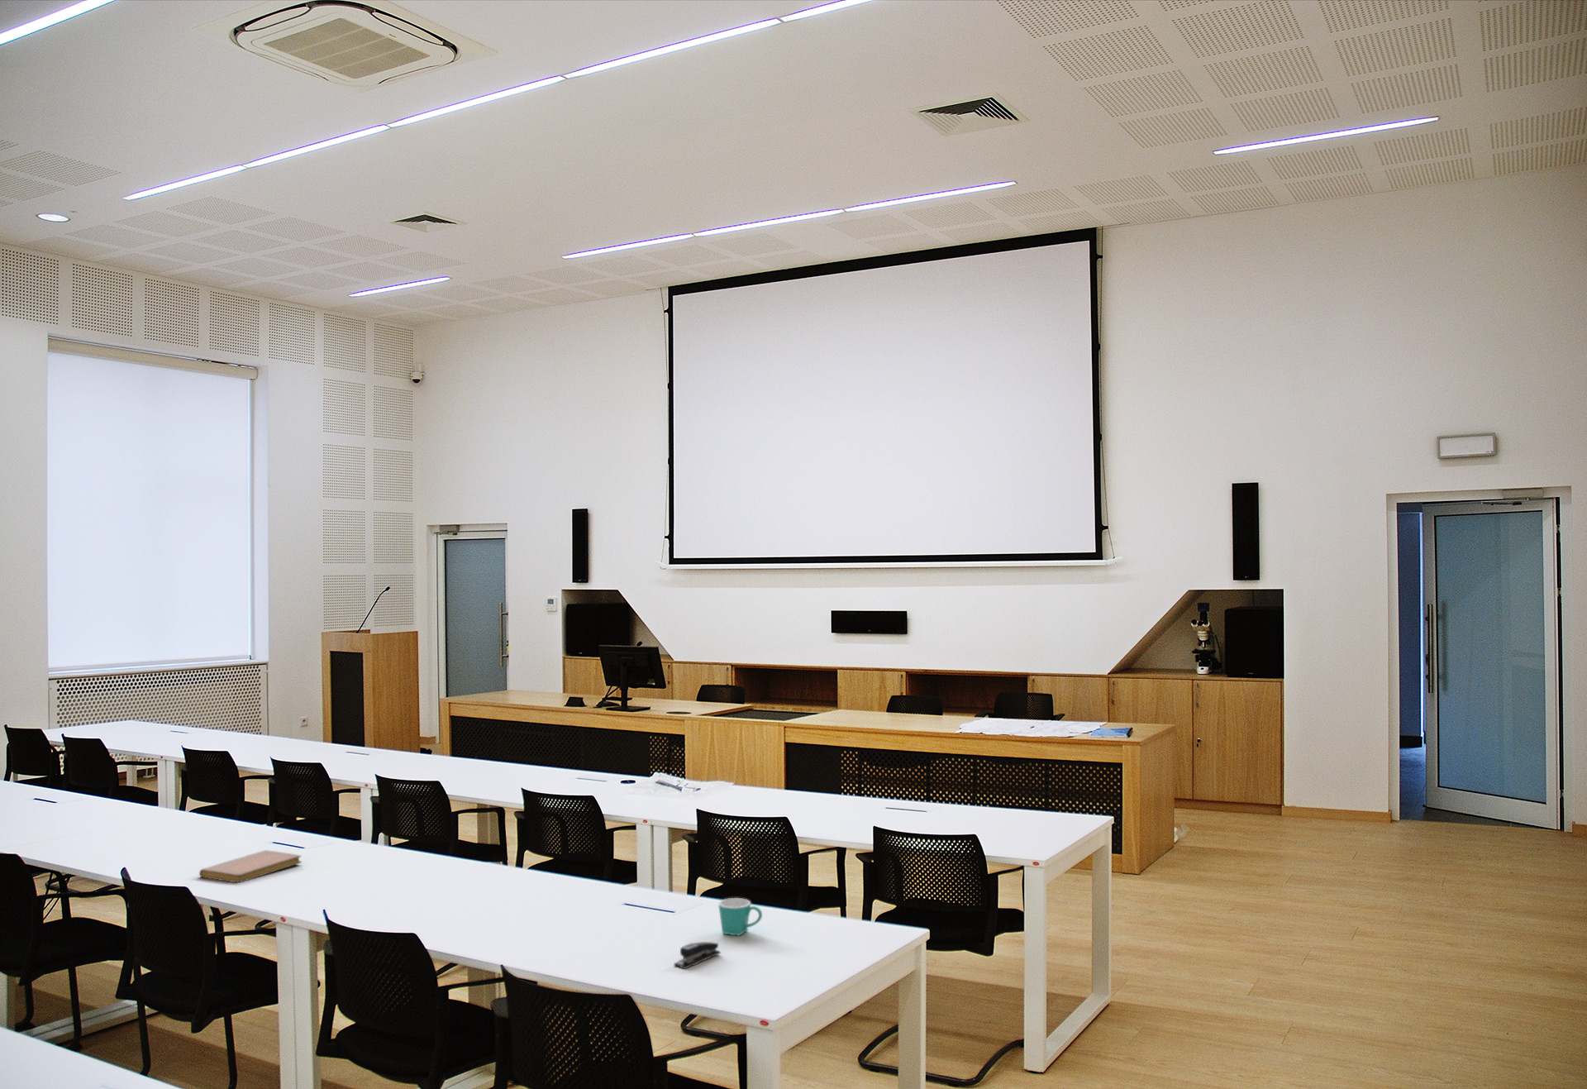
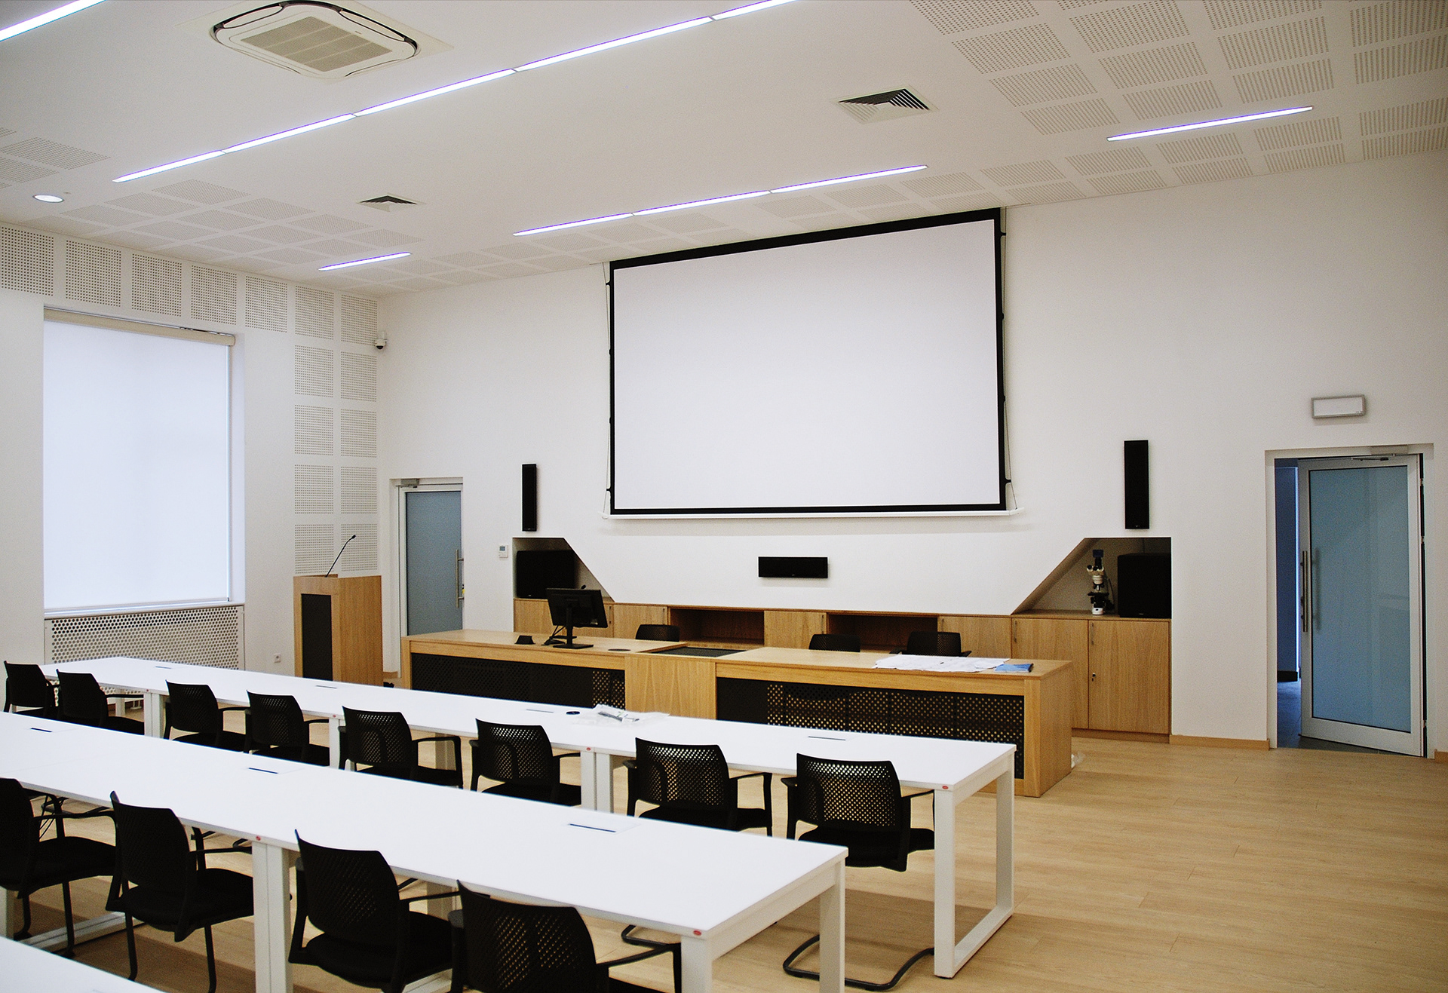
- mug (740, 918)
- notebook (251, 866)
- stapler (697, 950)
